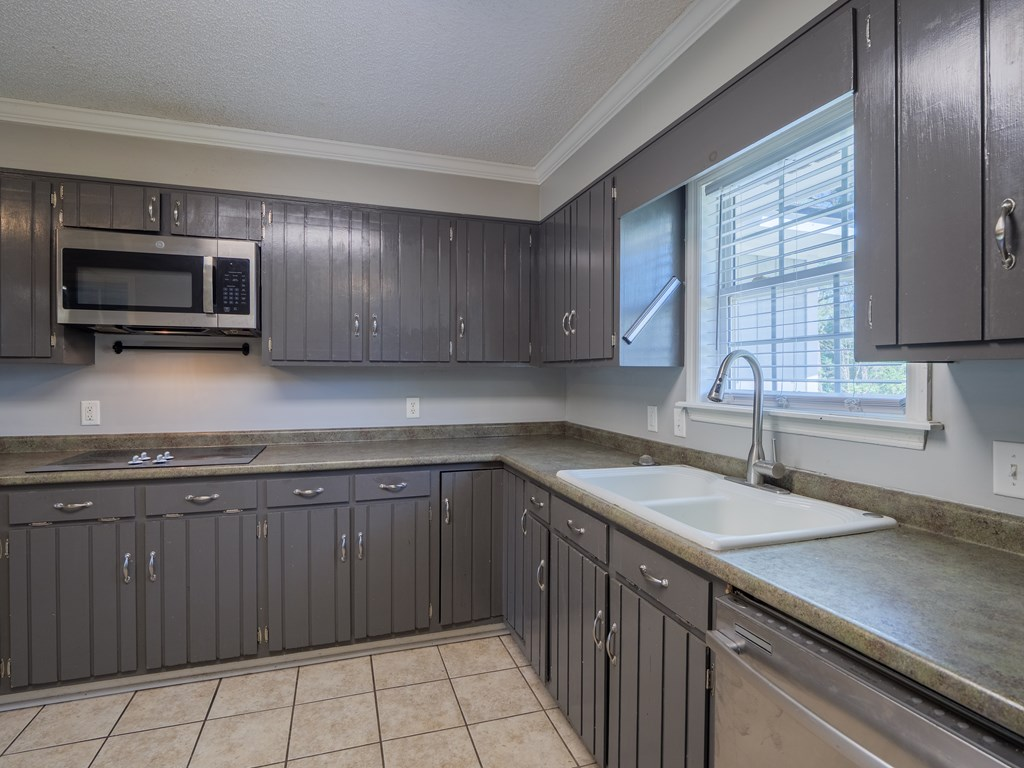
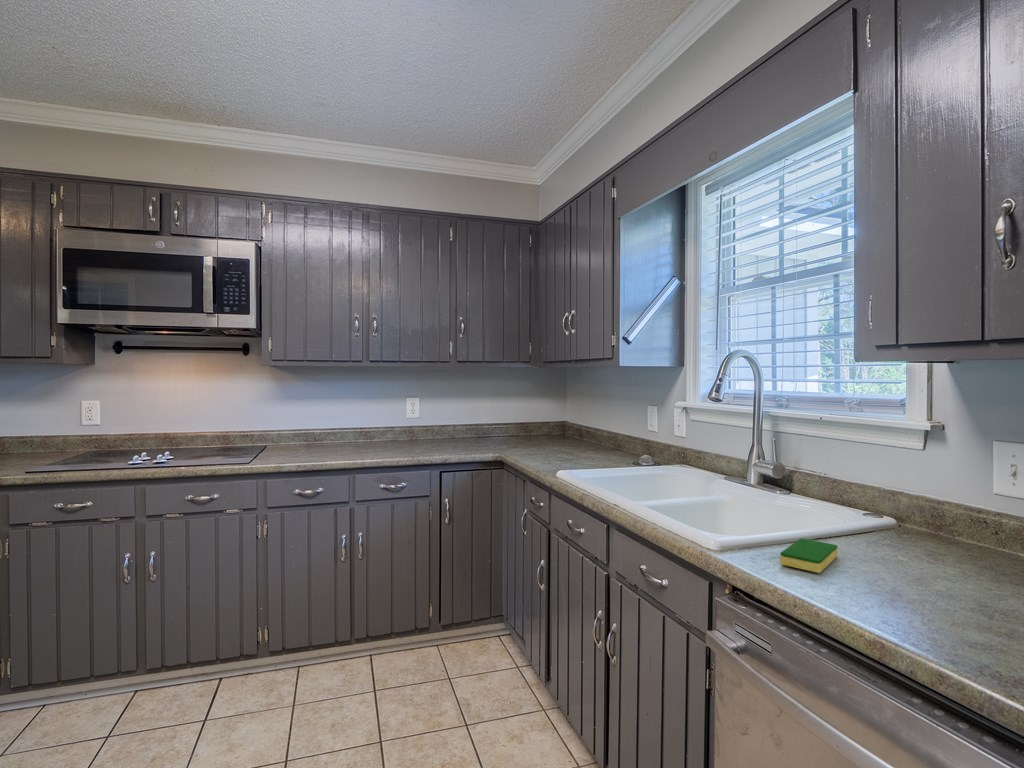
+ dish sponge (809, 554)
